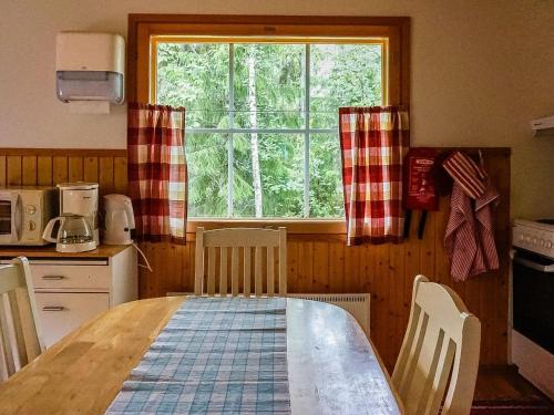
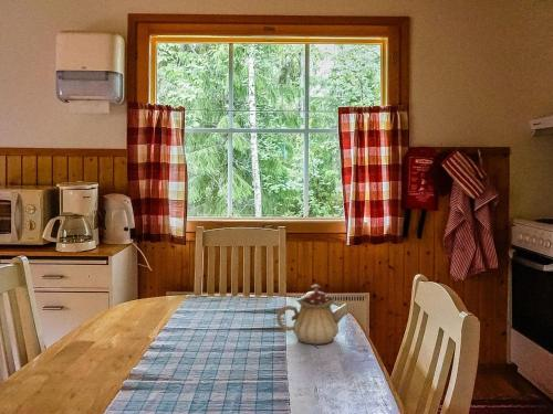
+ teapot (312, 311)
